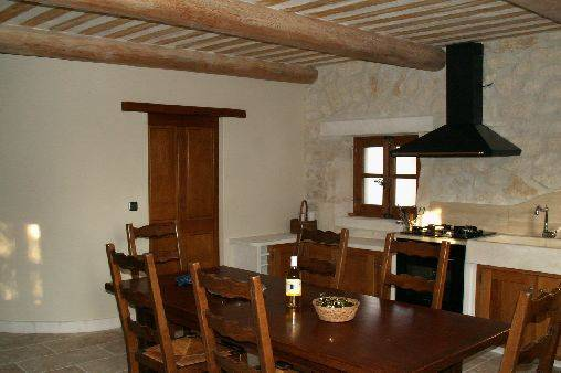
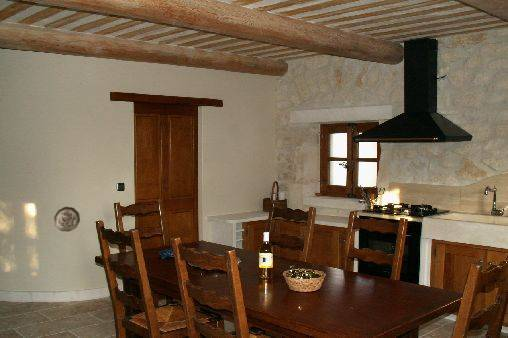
+ decorative plate (66, 219)
